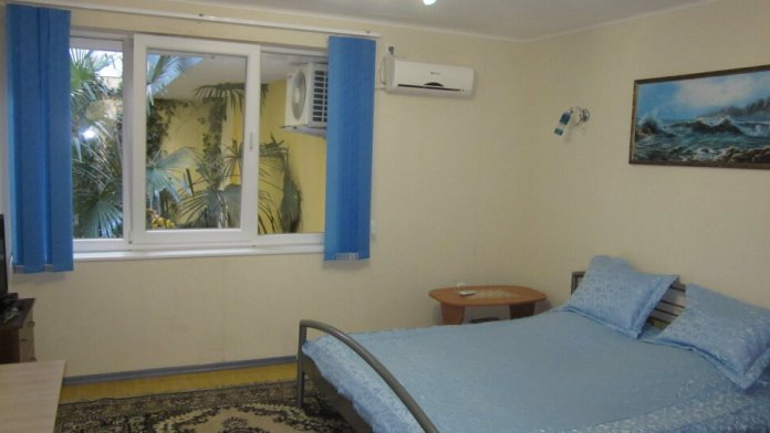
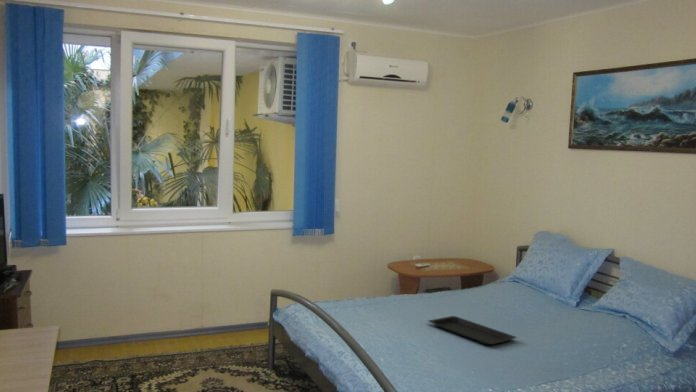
+ serving tray (470, 330)
